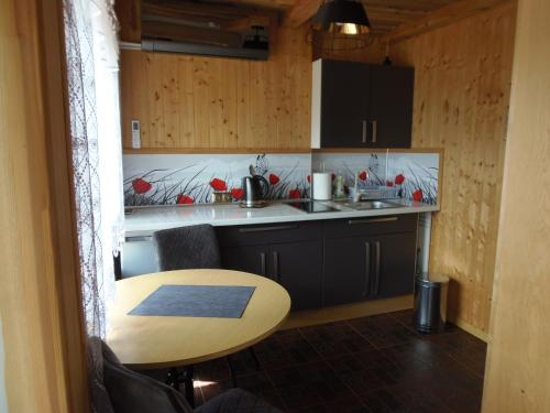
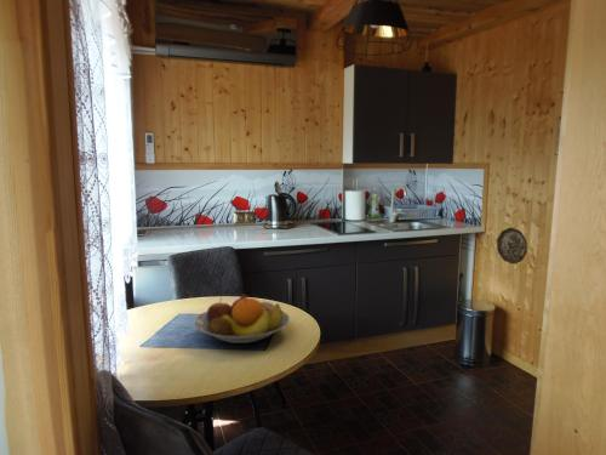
+ fruit bowl (242, 314)
+ decorative plate (511, 245)
